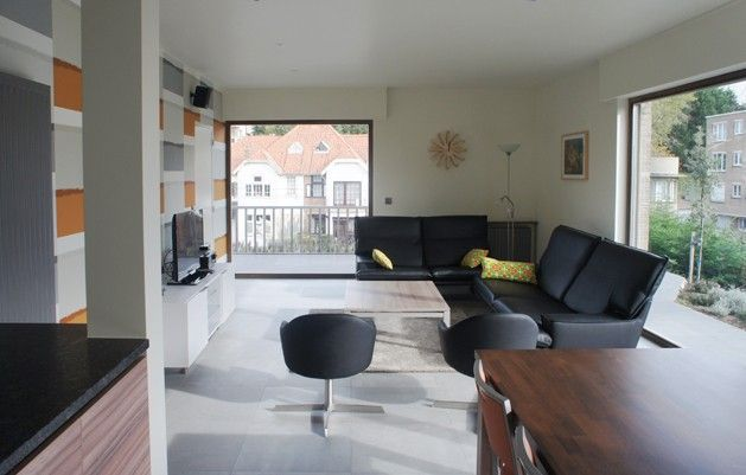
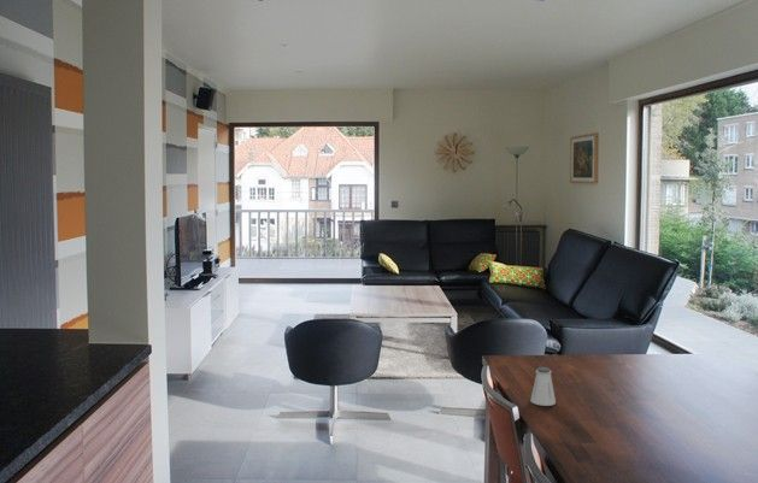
+ saltshaker (542, 384)
